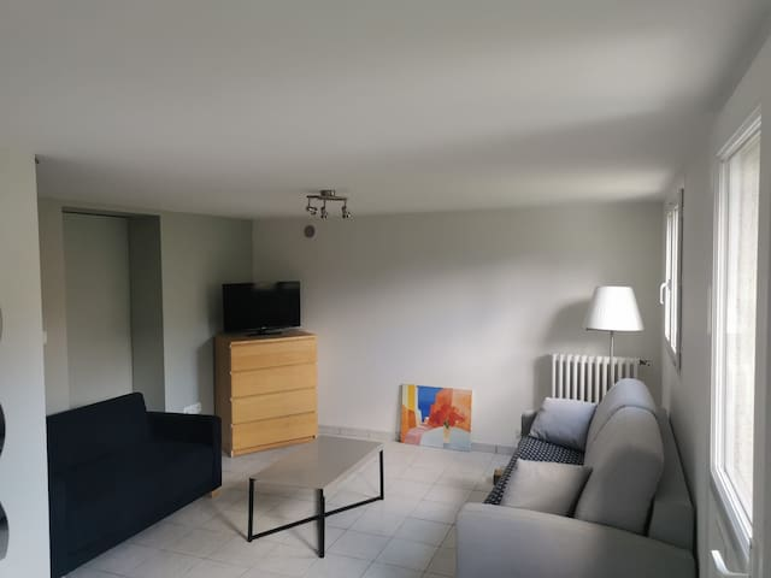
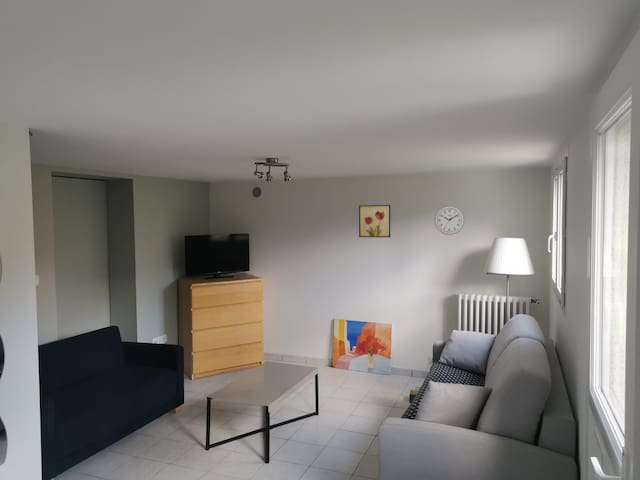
+ wall clock (449, 220)
+ wall art (374, 221)
